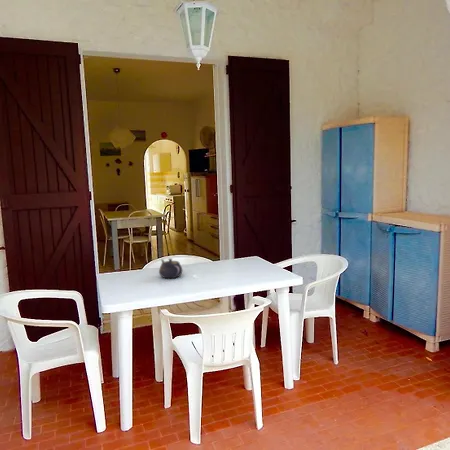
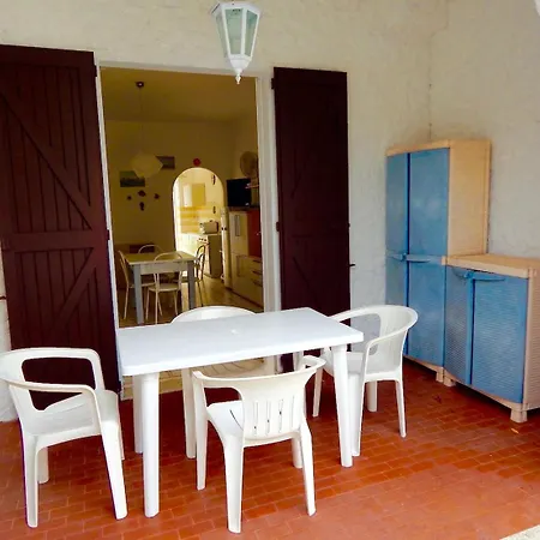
- teapot (170, 267)
